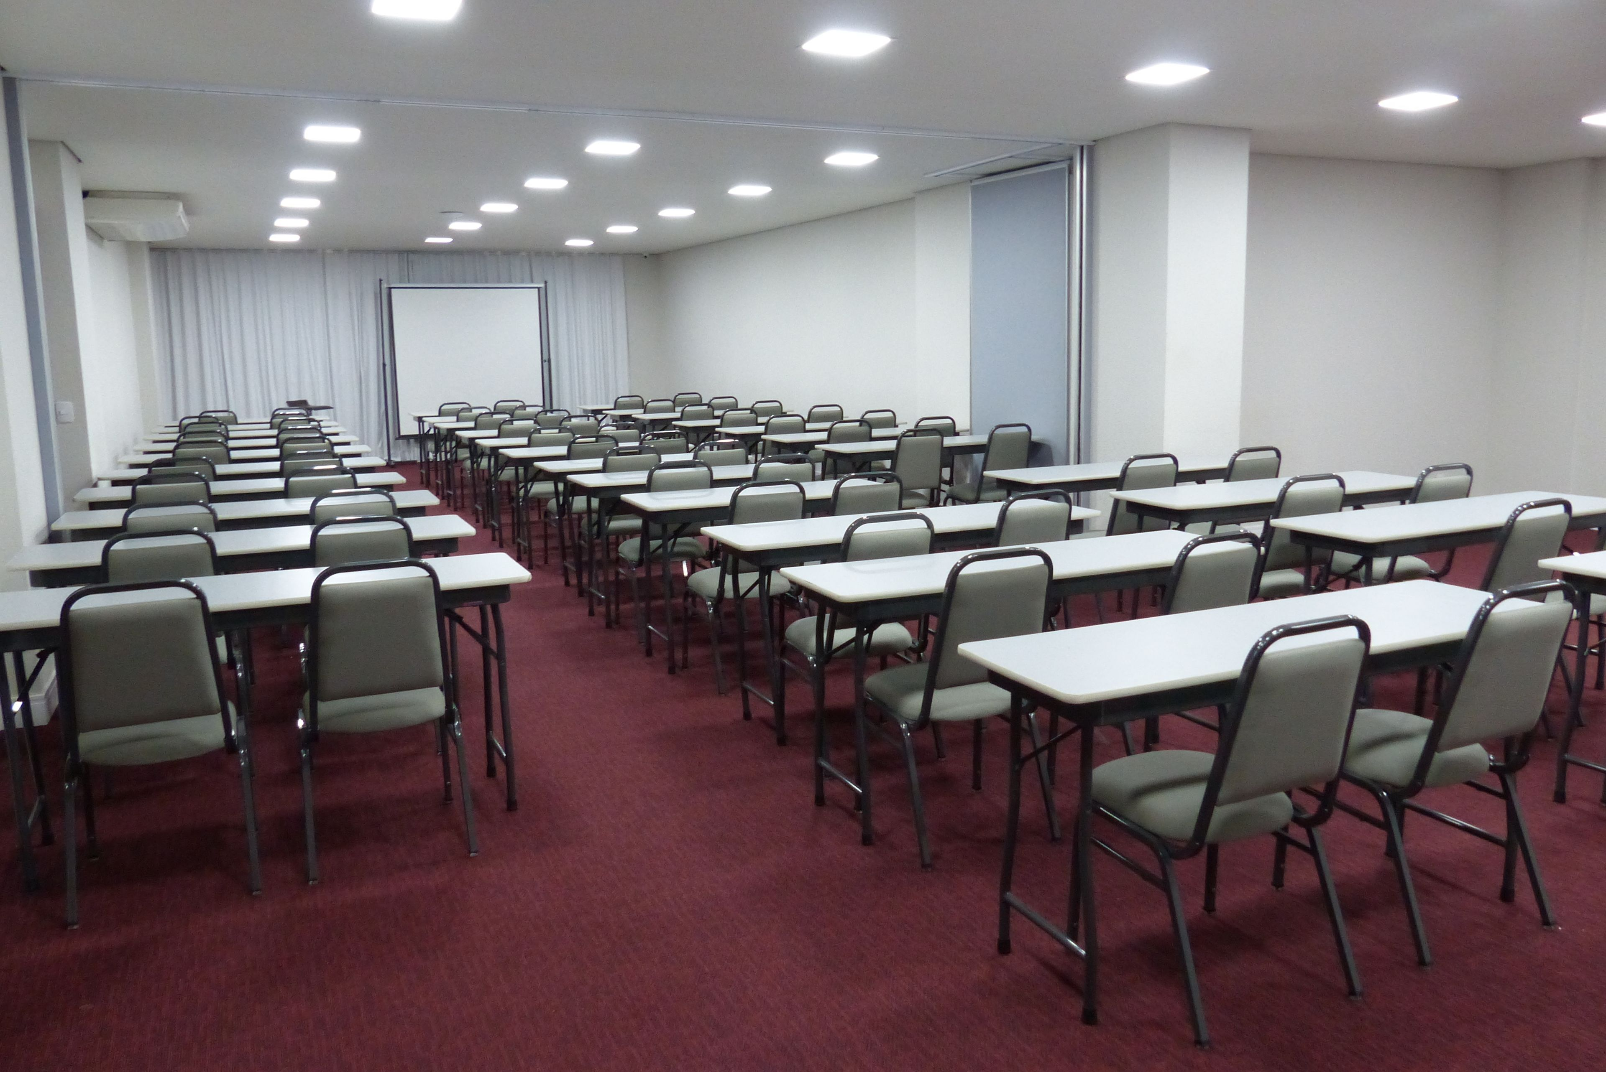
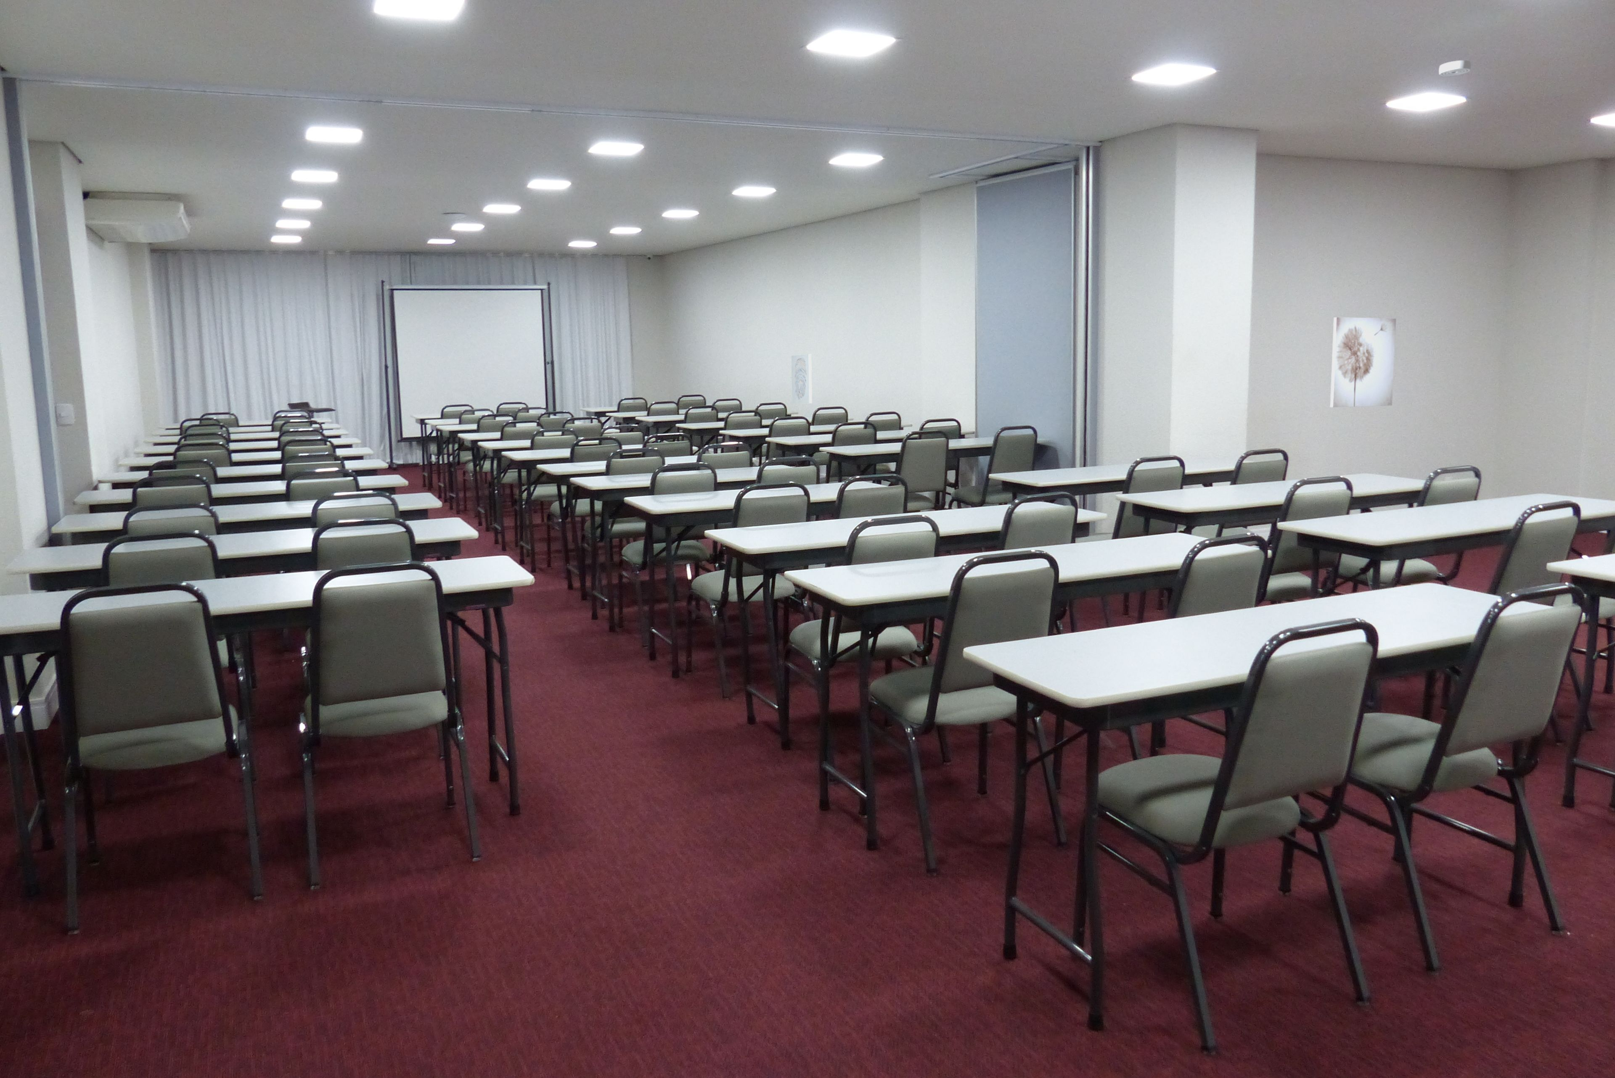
+ wall art (801, 379)
+ wall art (1363, 362)
+ smoke detector (1455, 69)
